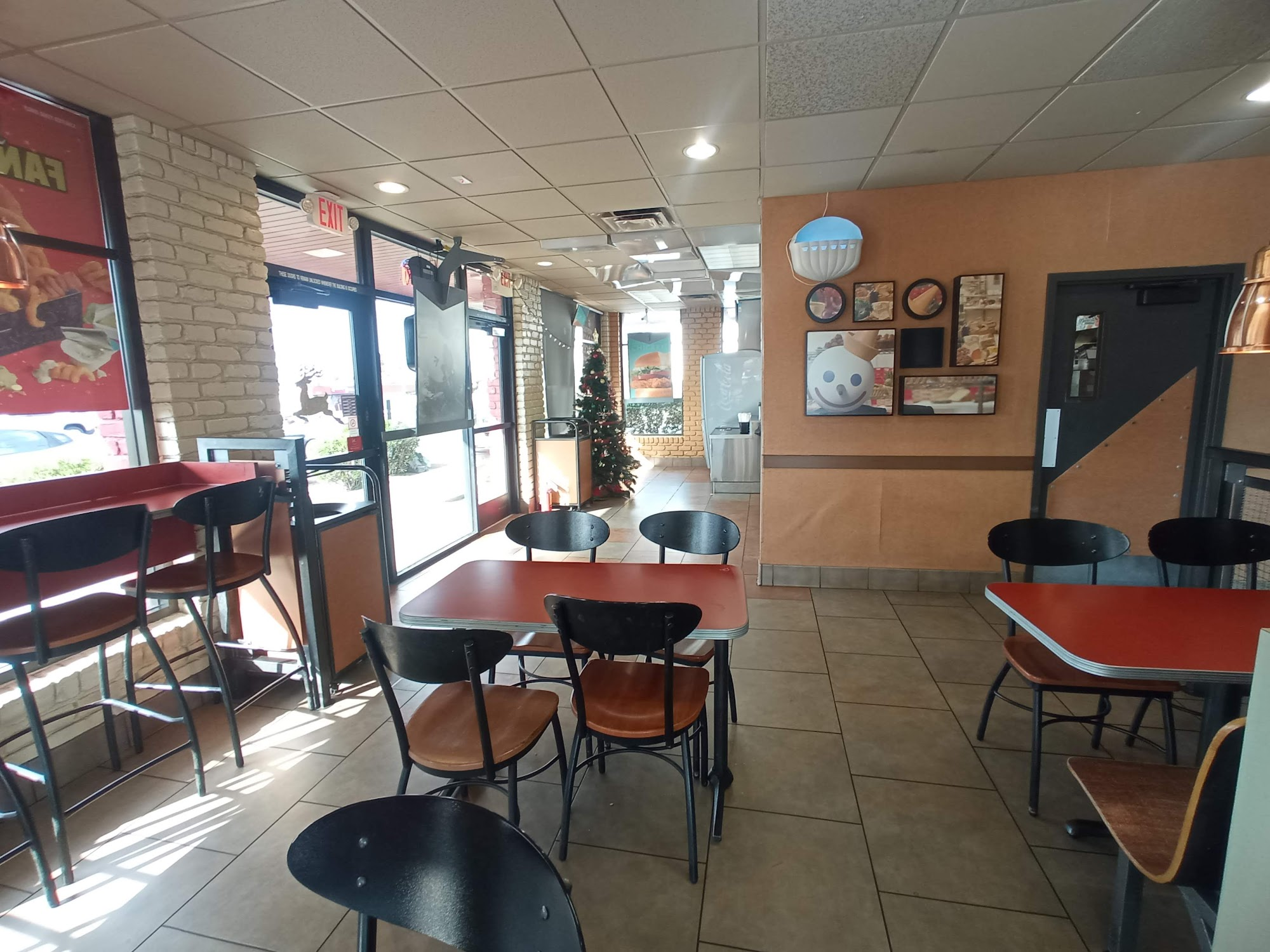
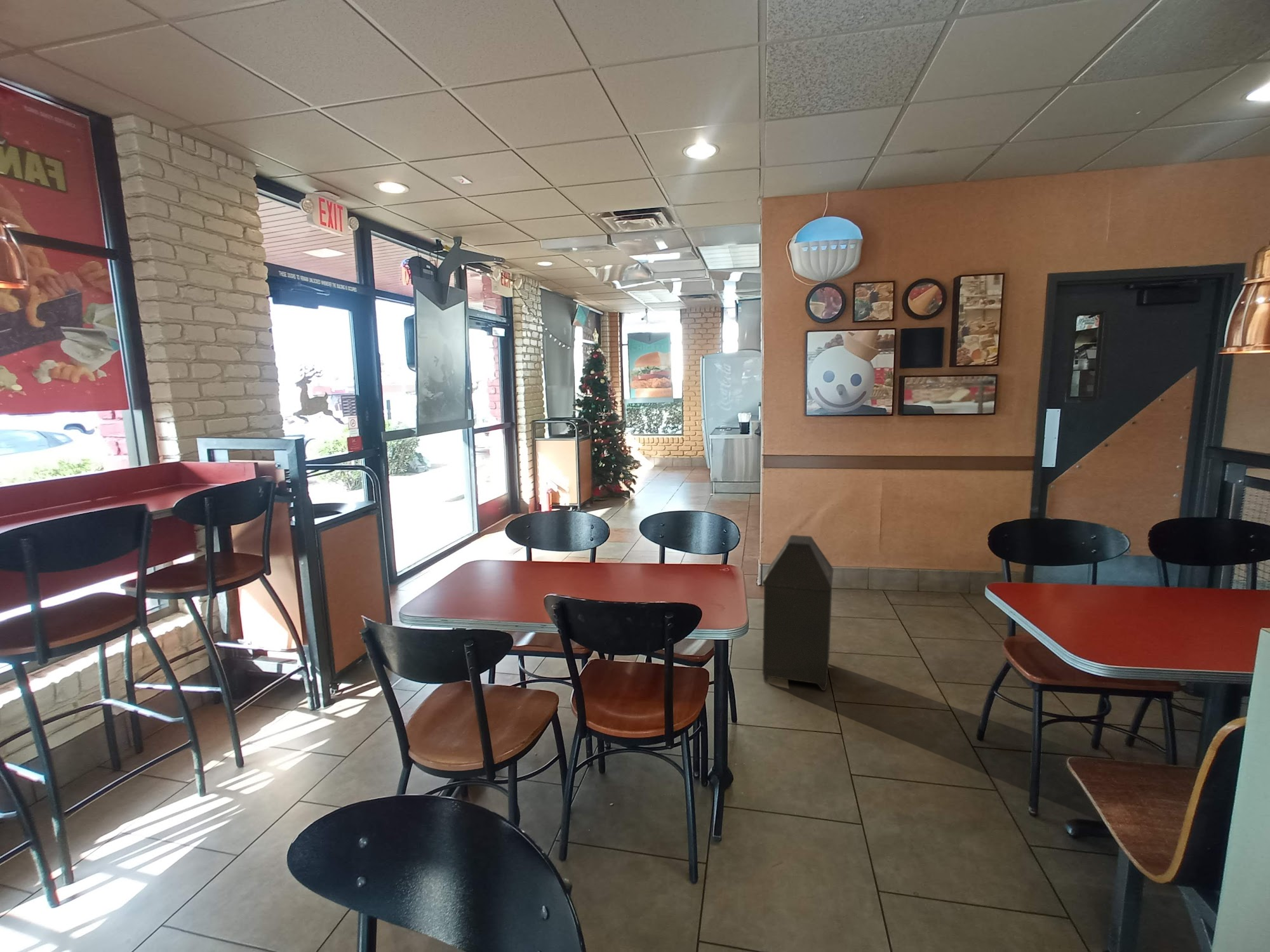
+ trash can (798, 606)
